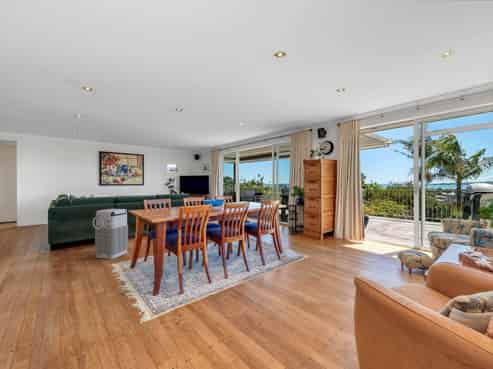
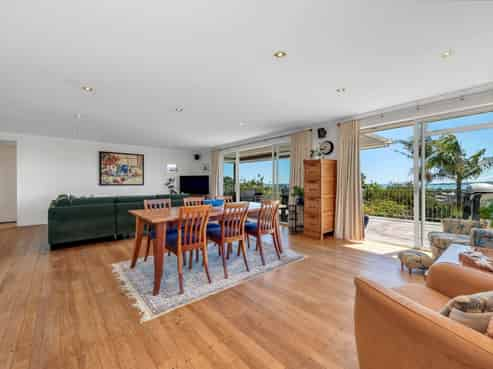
- grenade (111, 232)
